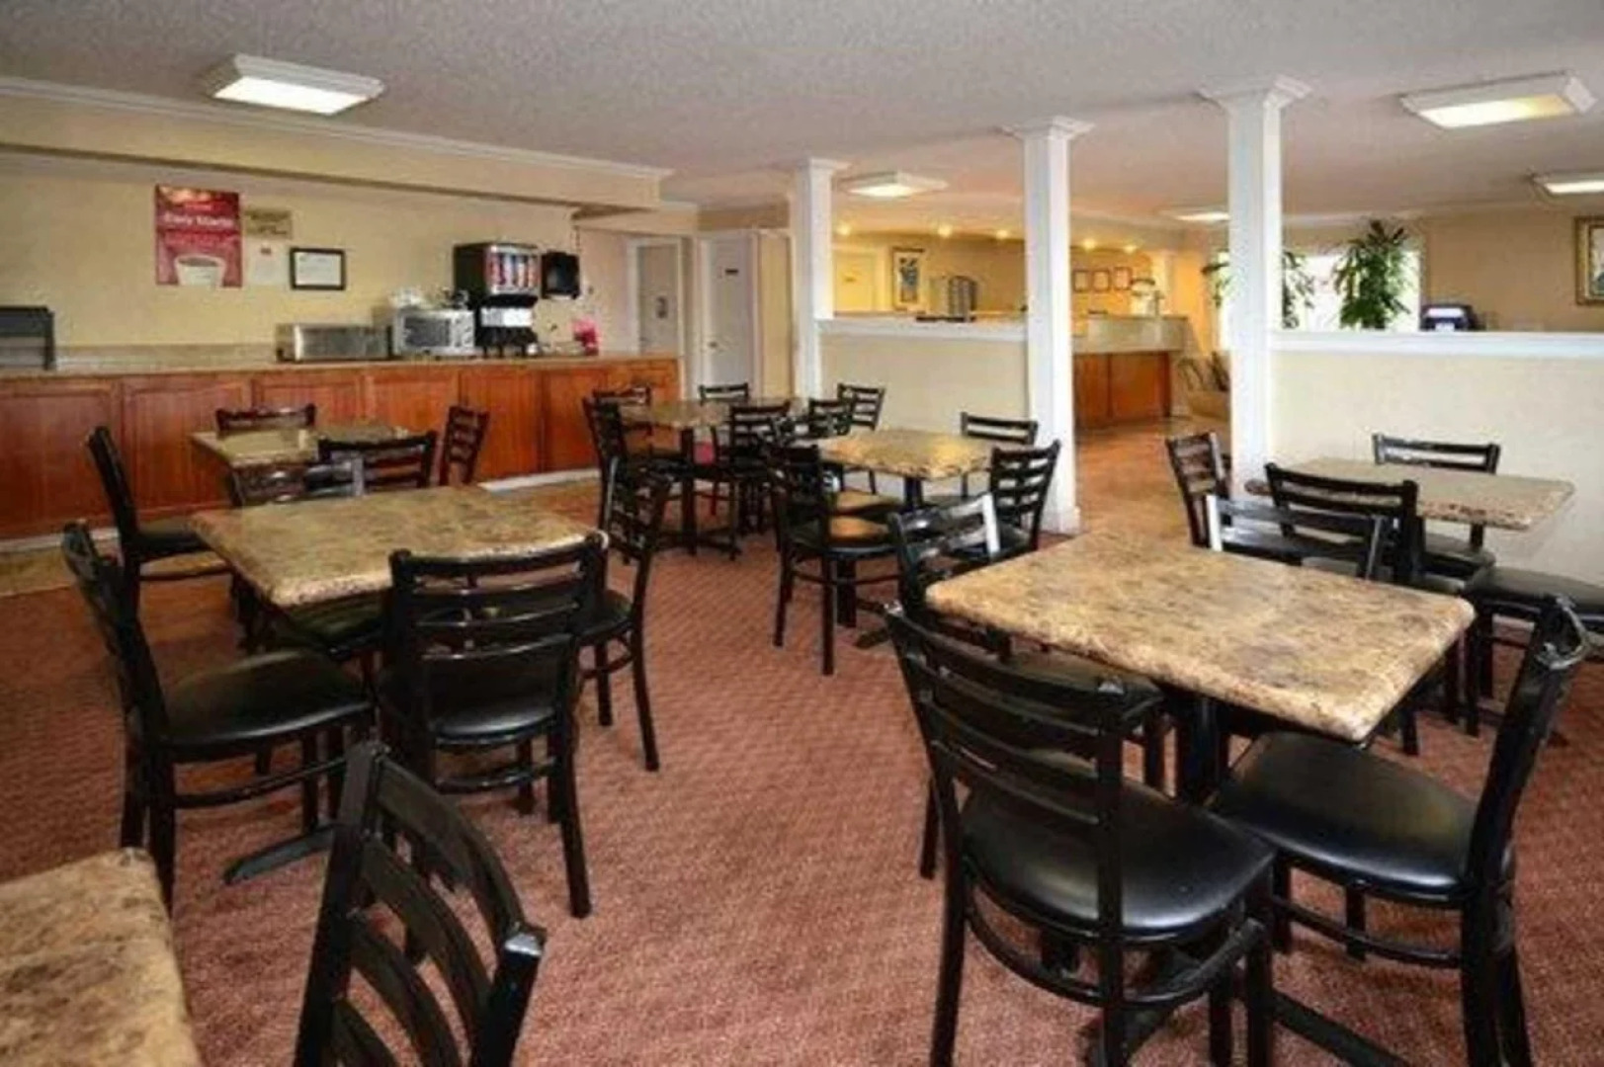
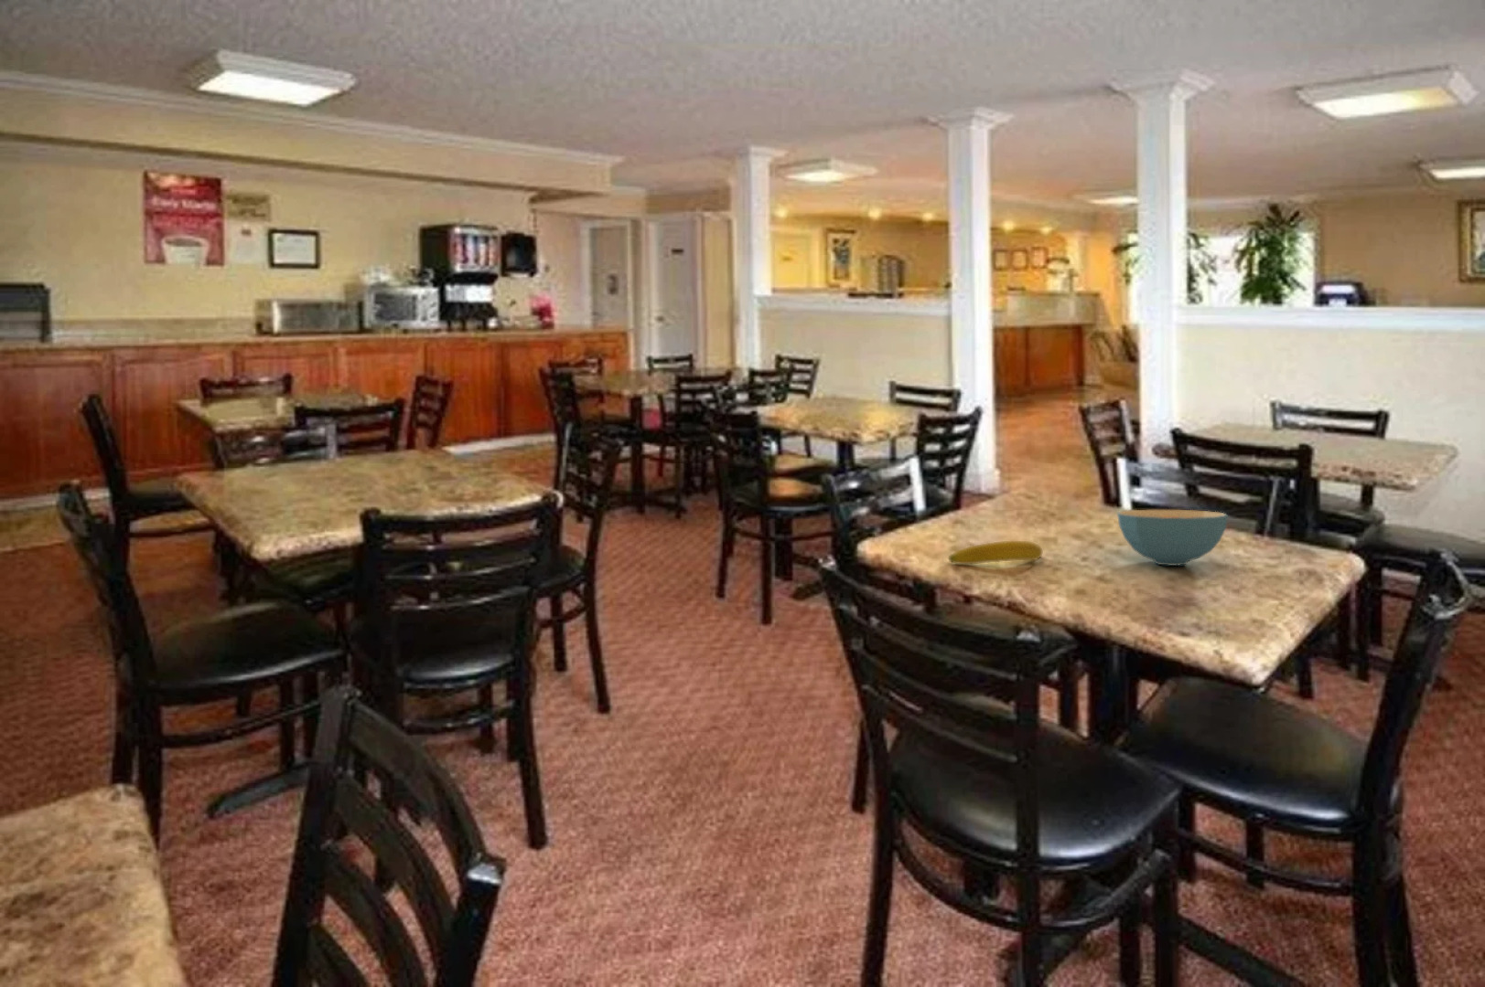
+ fruit (1001, 551)
+ cereal bowl (1170, 539)
